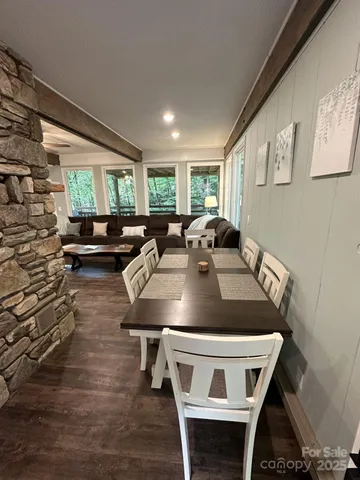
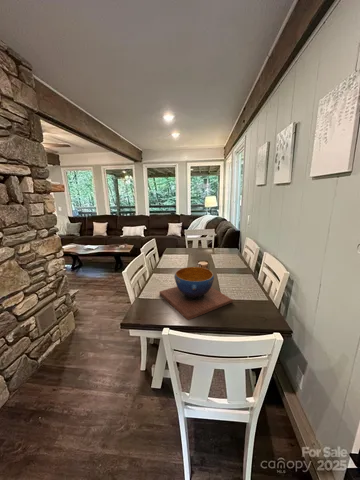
+ decorative bowl (194, 285)
